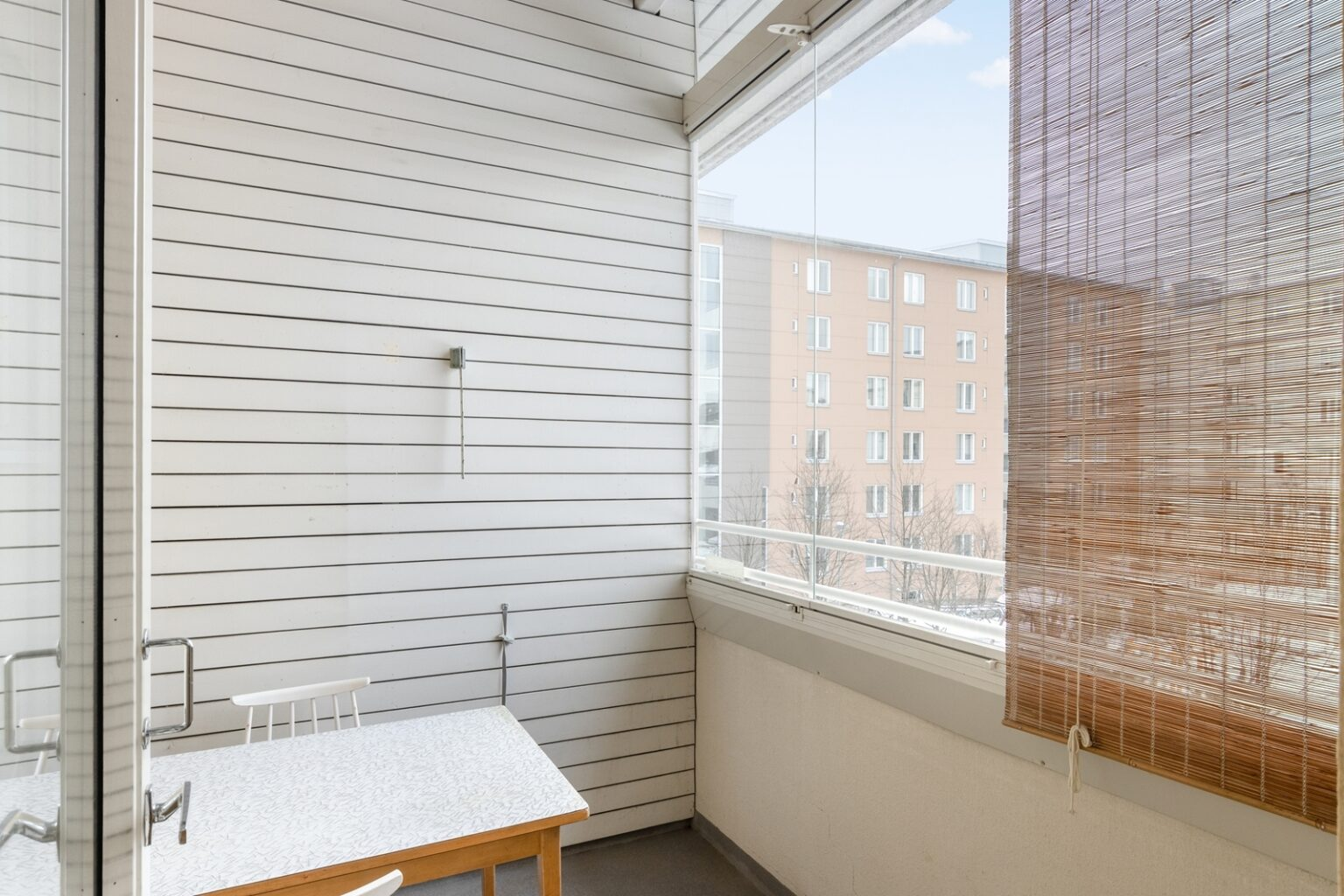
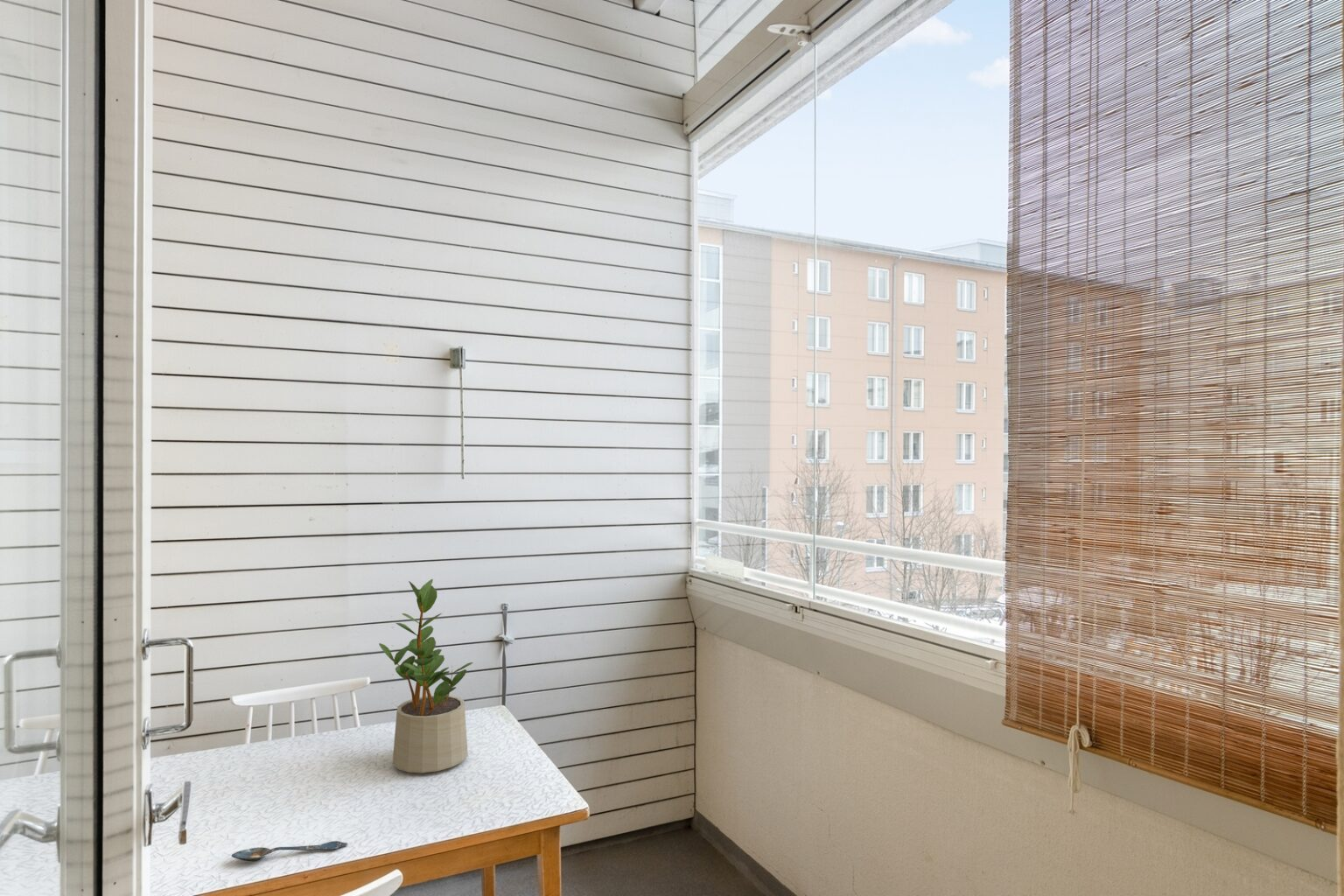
+ potted plant (431, 673)
+ spoon (290, 849)
